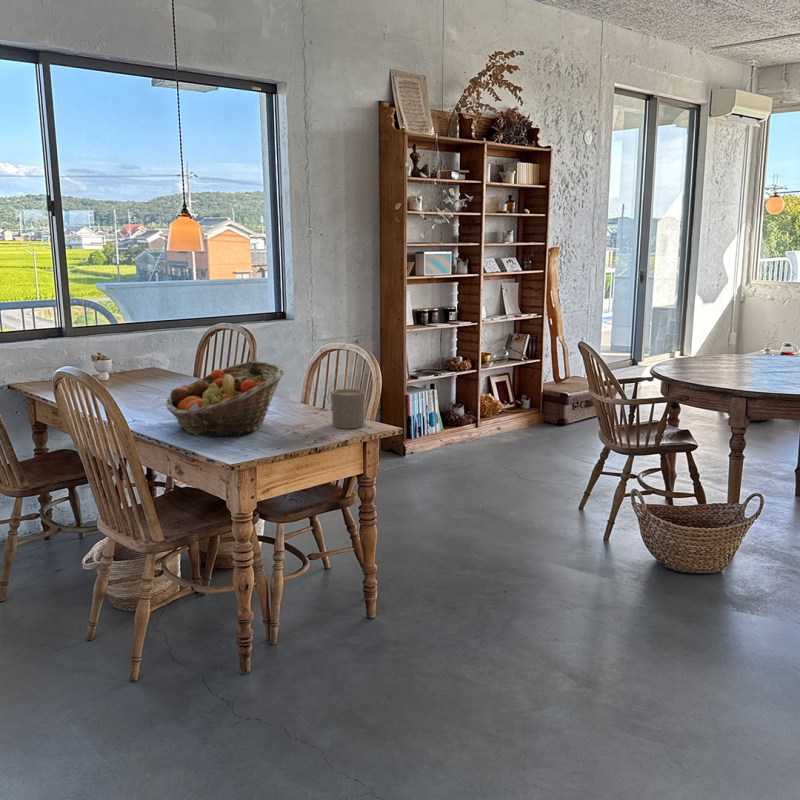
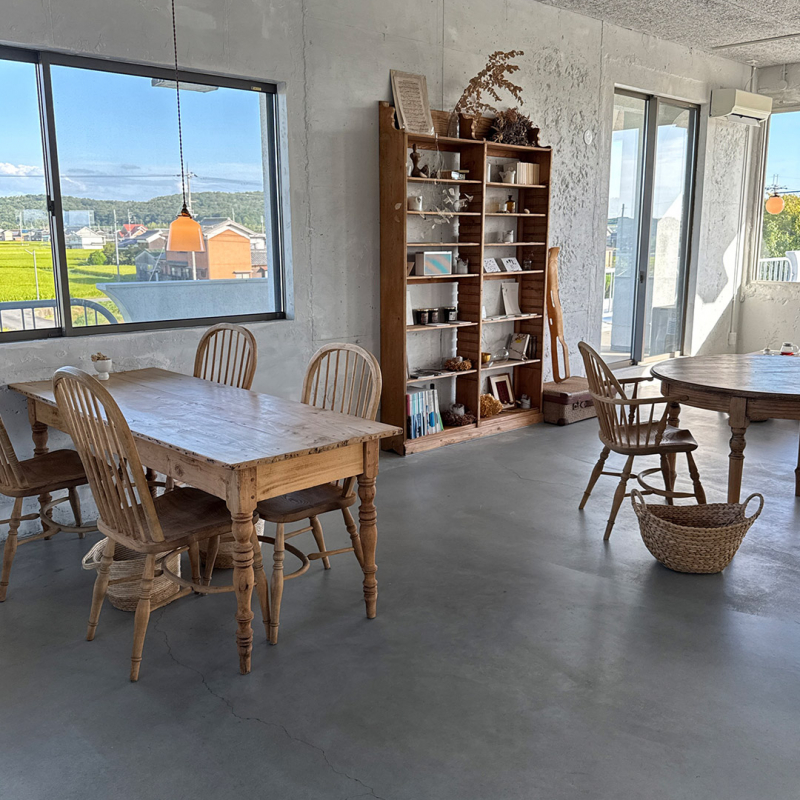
- fruit basket (226, 396)
- cup (348, 408)
